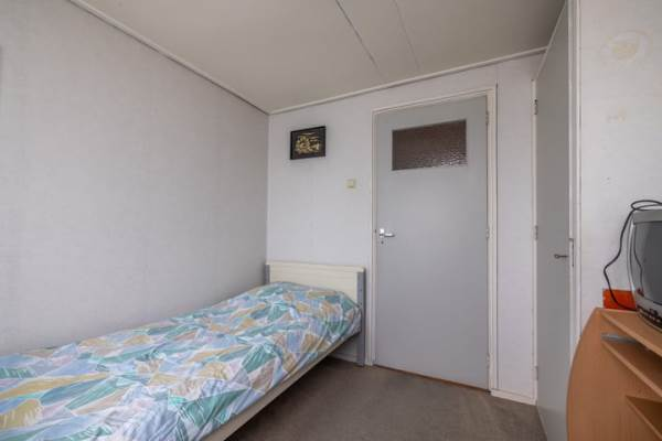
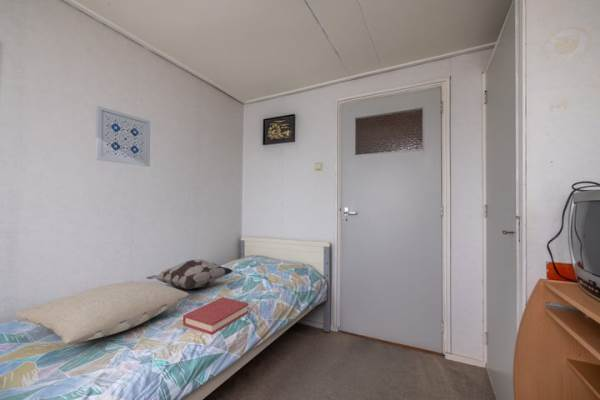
+ decorative pillow (191, 274)
+ pillow (109, 303)
+ wall art (125, 138)
+ hardback book (217, 313)
